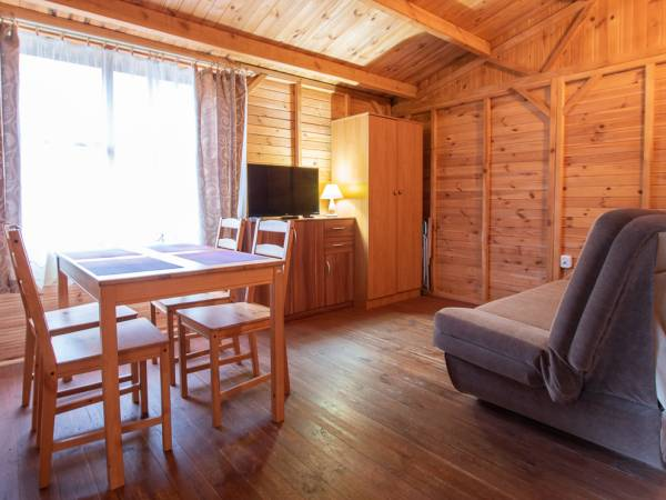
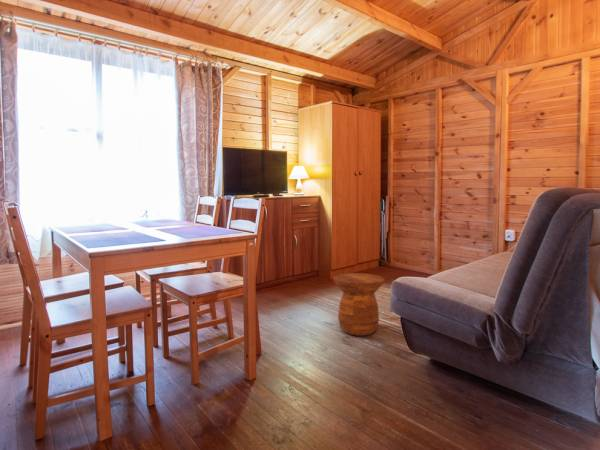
+ side table (358, 304)
